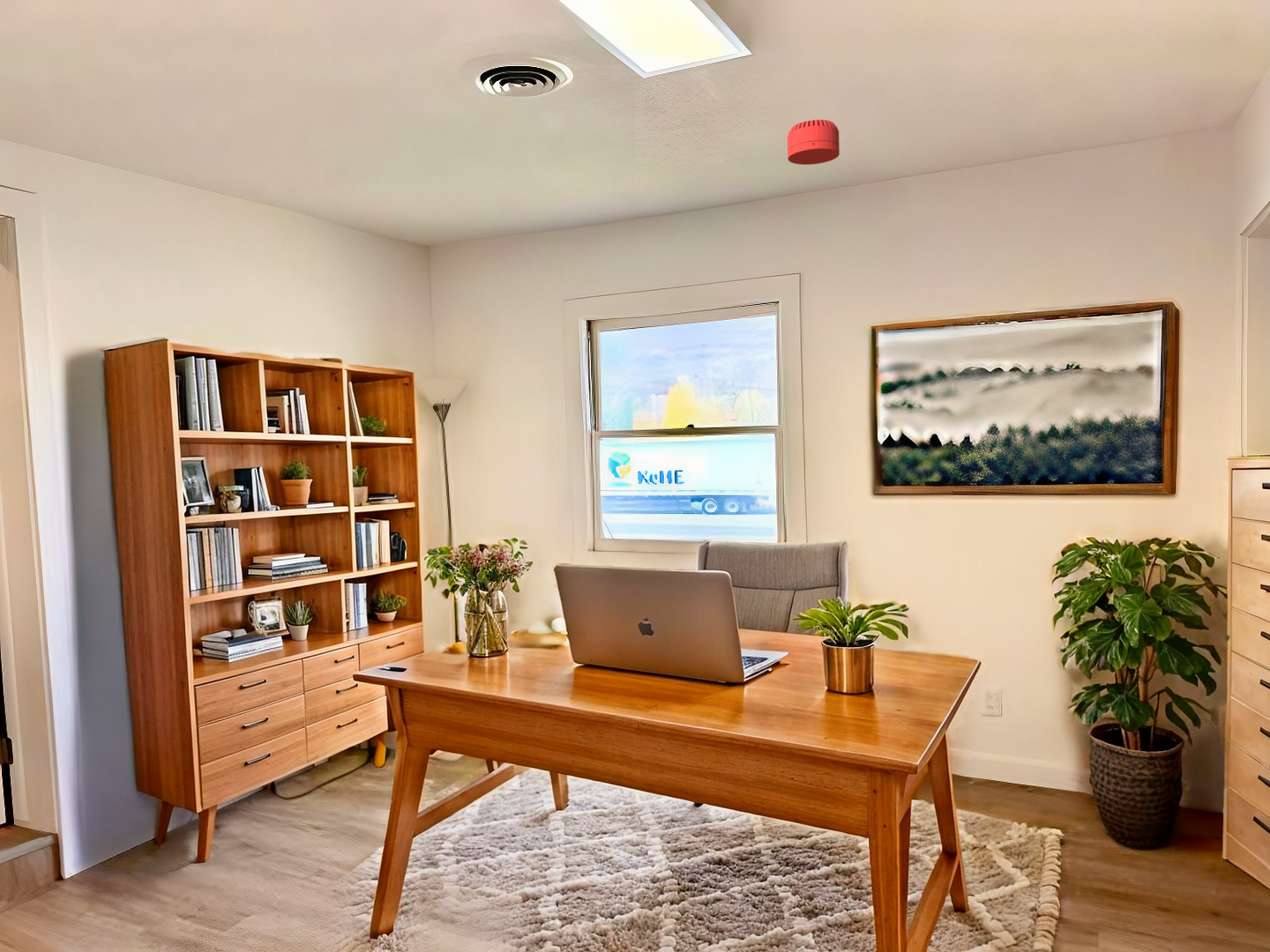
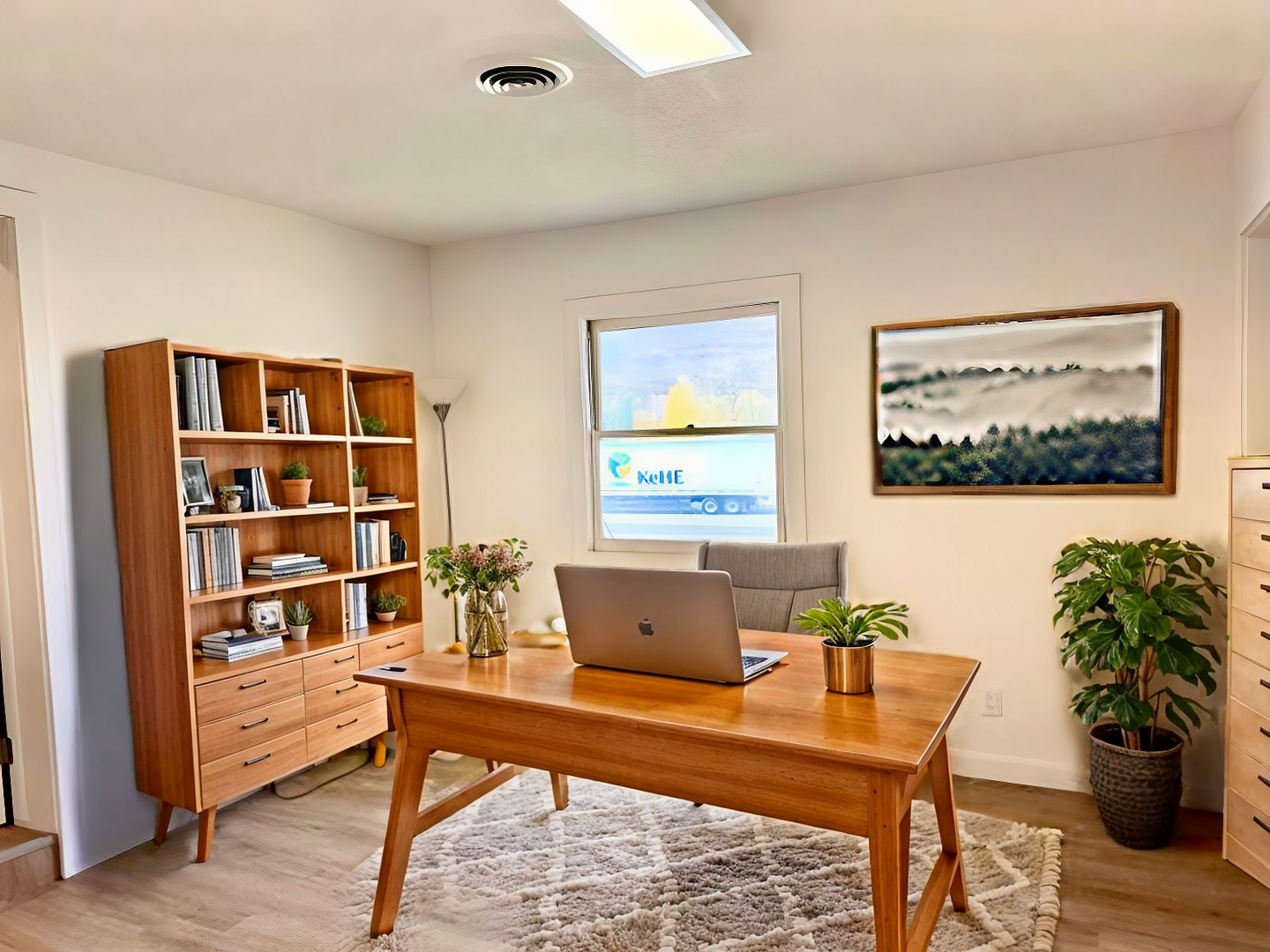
- smoke detector (813, 141)
